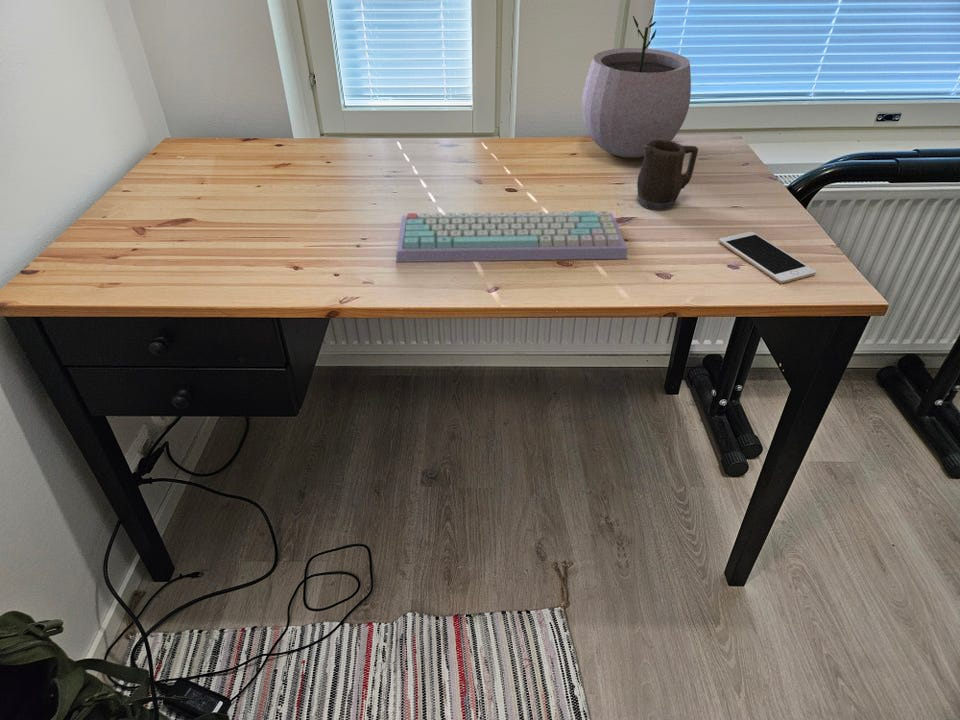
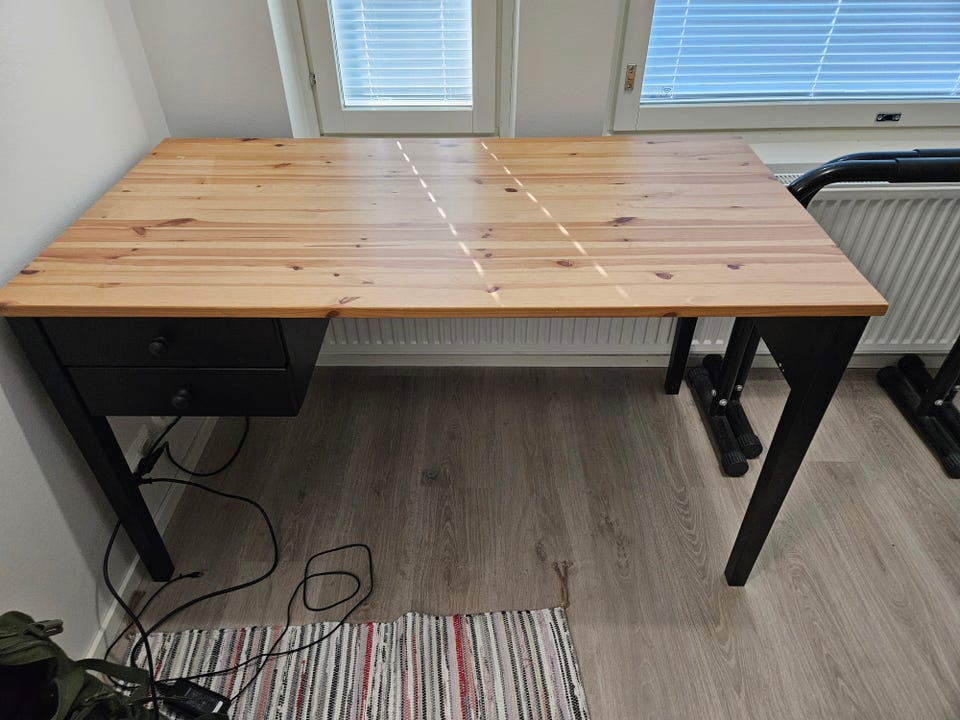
- cell phone (765, 255)
- mug (666, 174)
- keyboard (509, 233)
- plant pot (637, 87)
